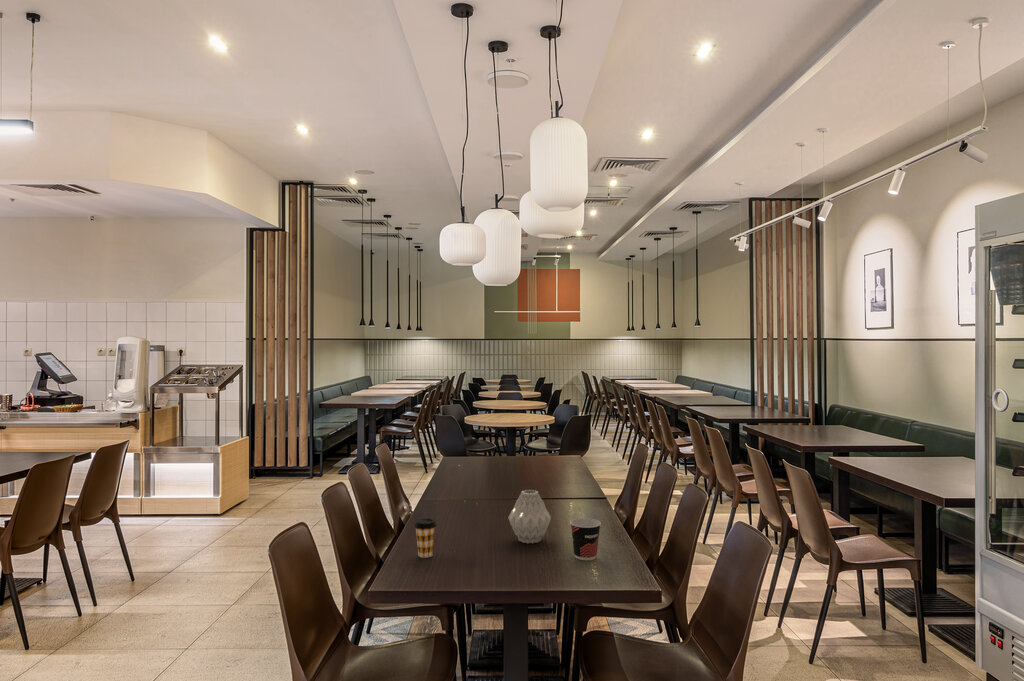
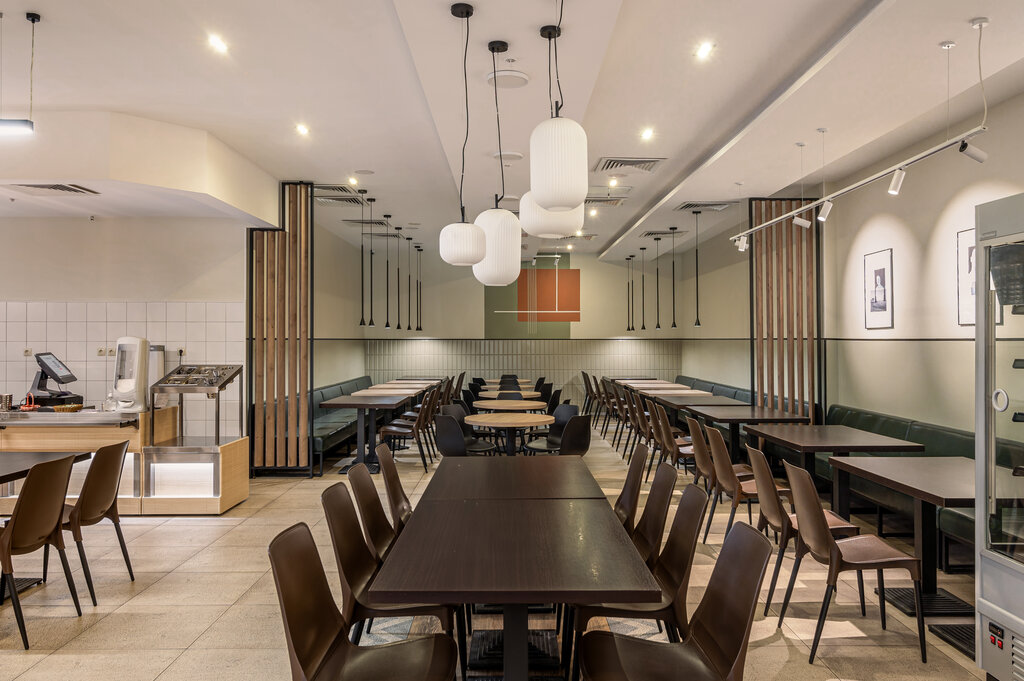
- cup (585, 539)
- coffee cup (425, 538)
- vase (529, 515)
